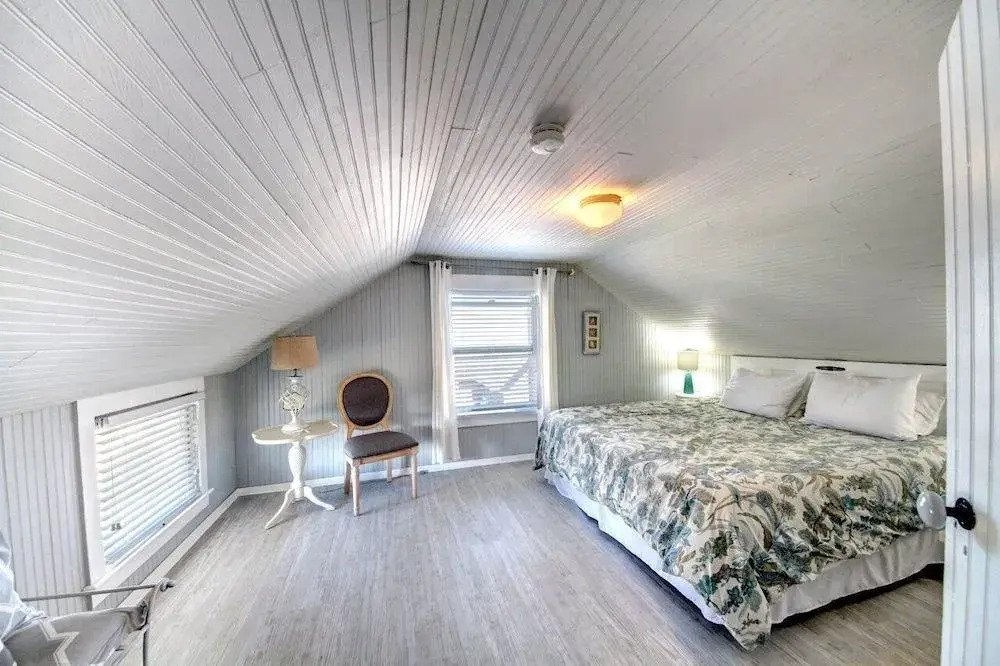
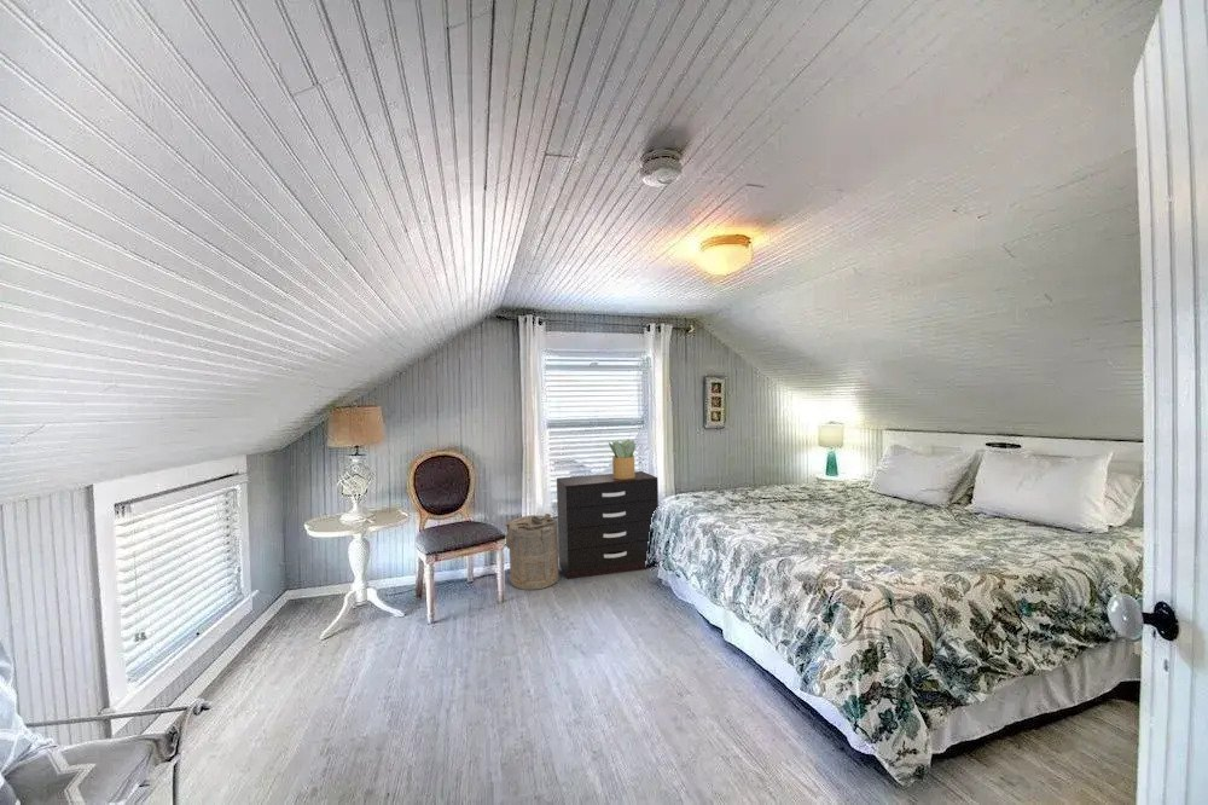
+ laundry hamper (530, 548)
+ dresser (608, 522)
+ potted plant (621, 458)
